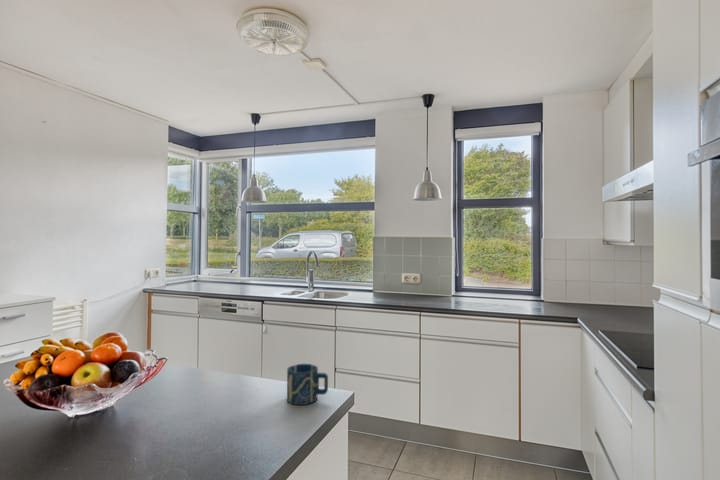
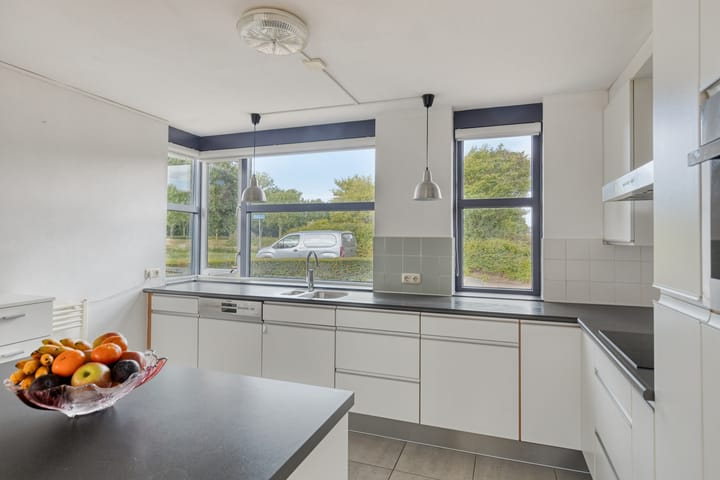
- cup (307, 383)
